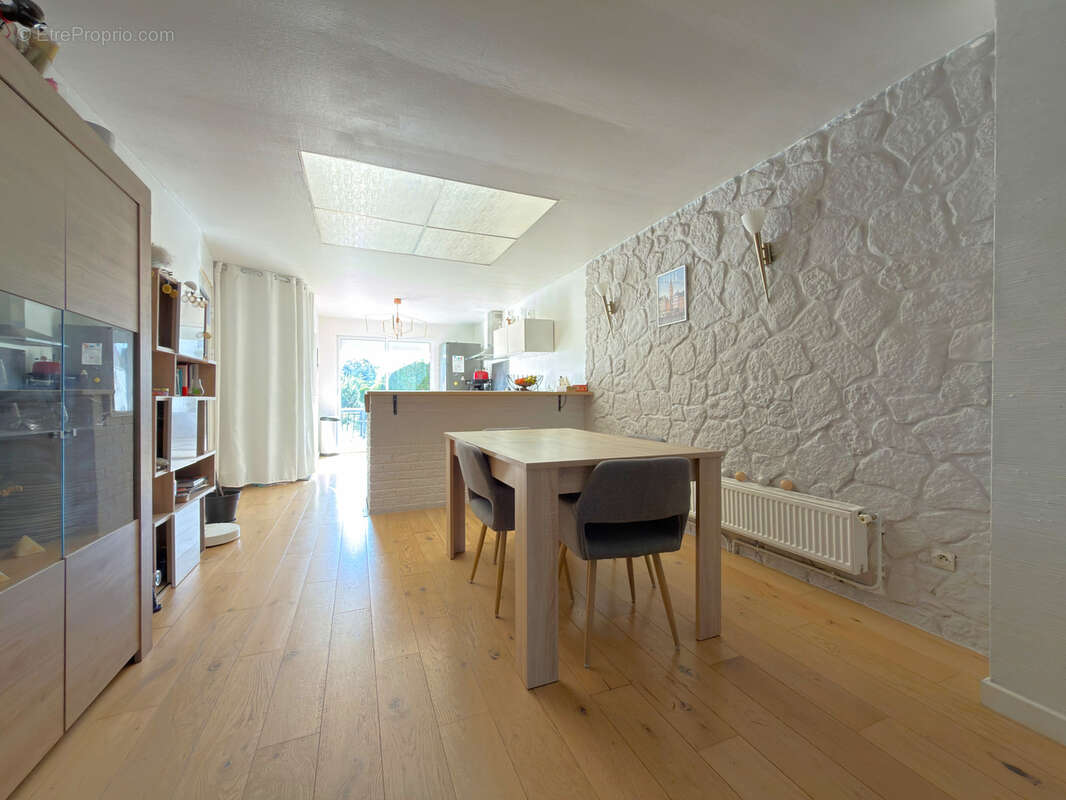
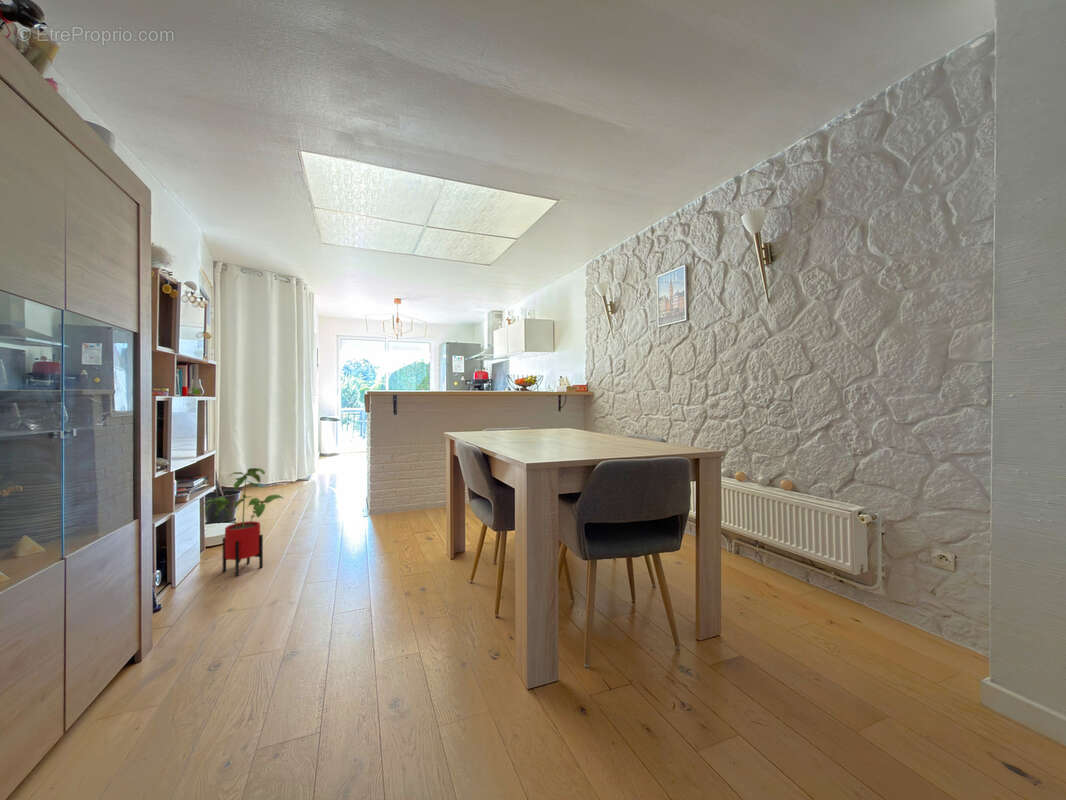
+ house plant (243, 518)
